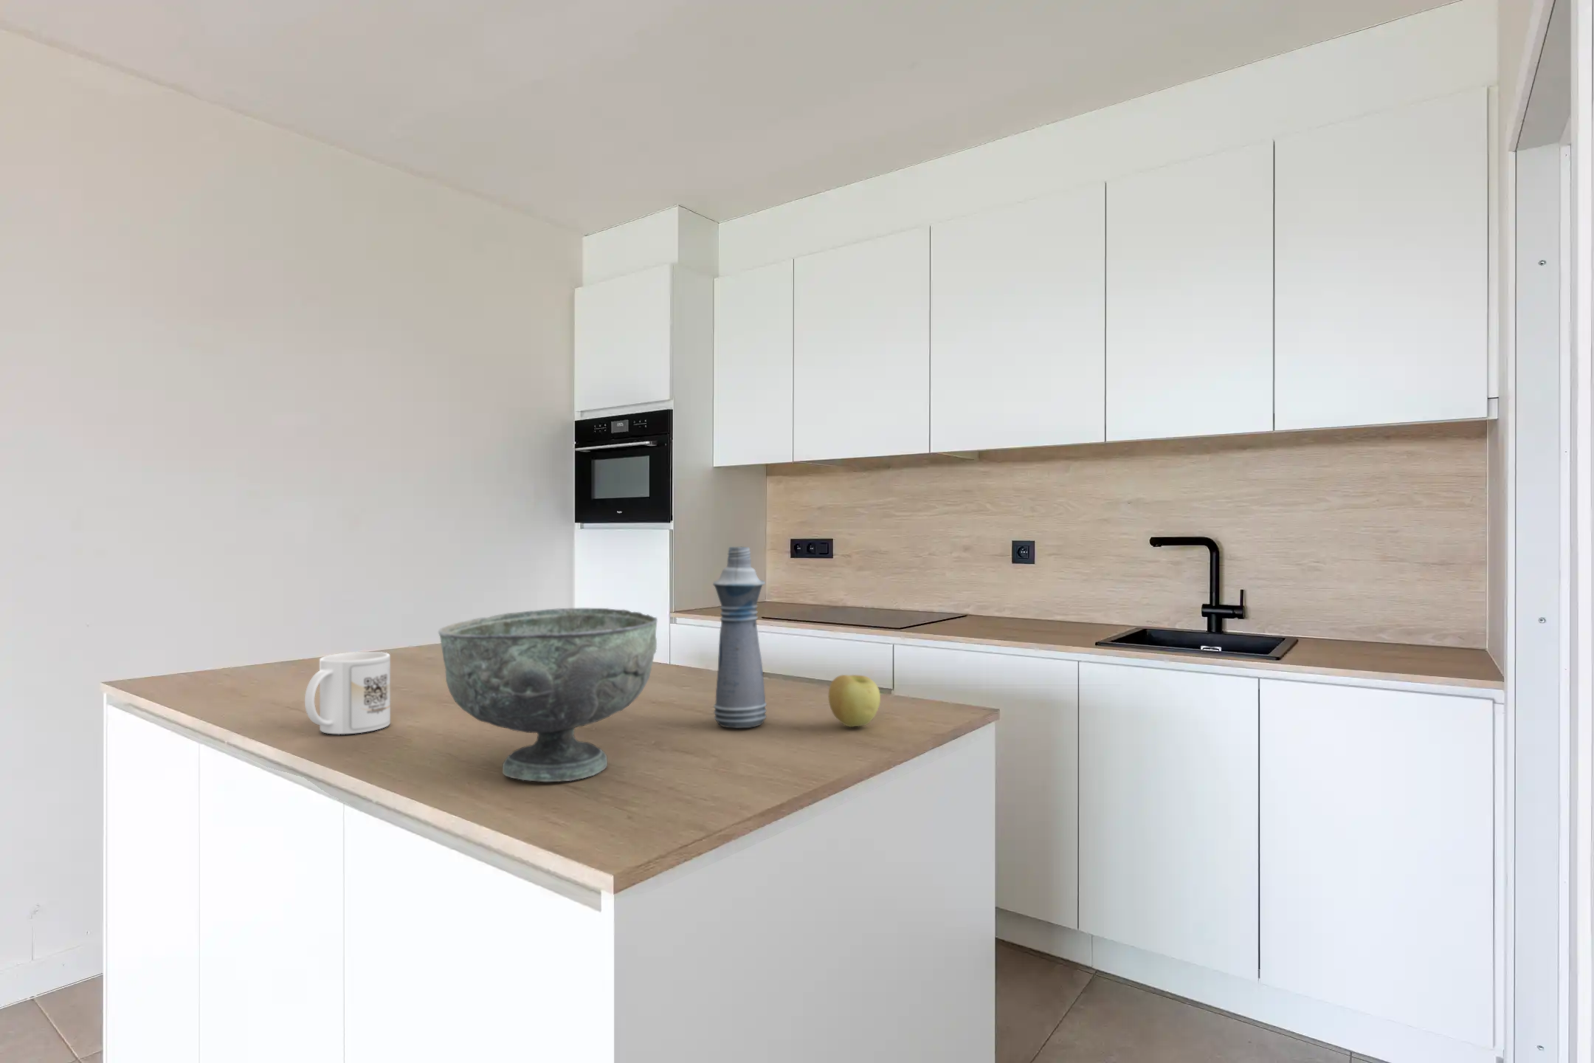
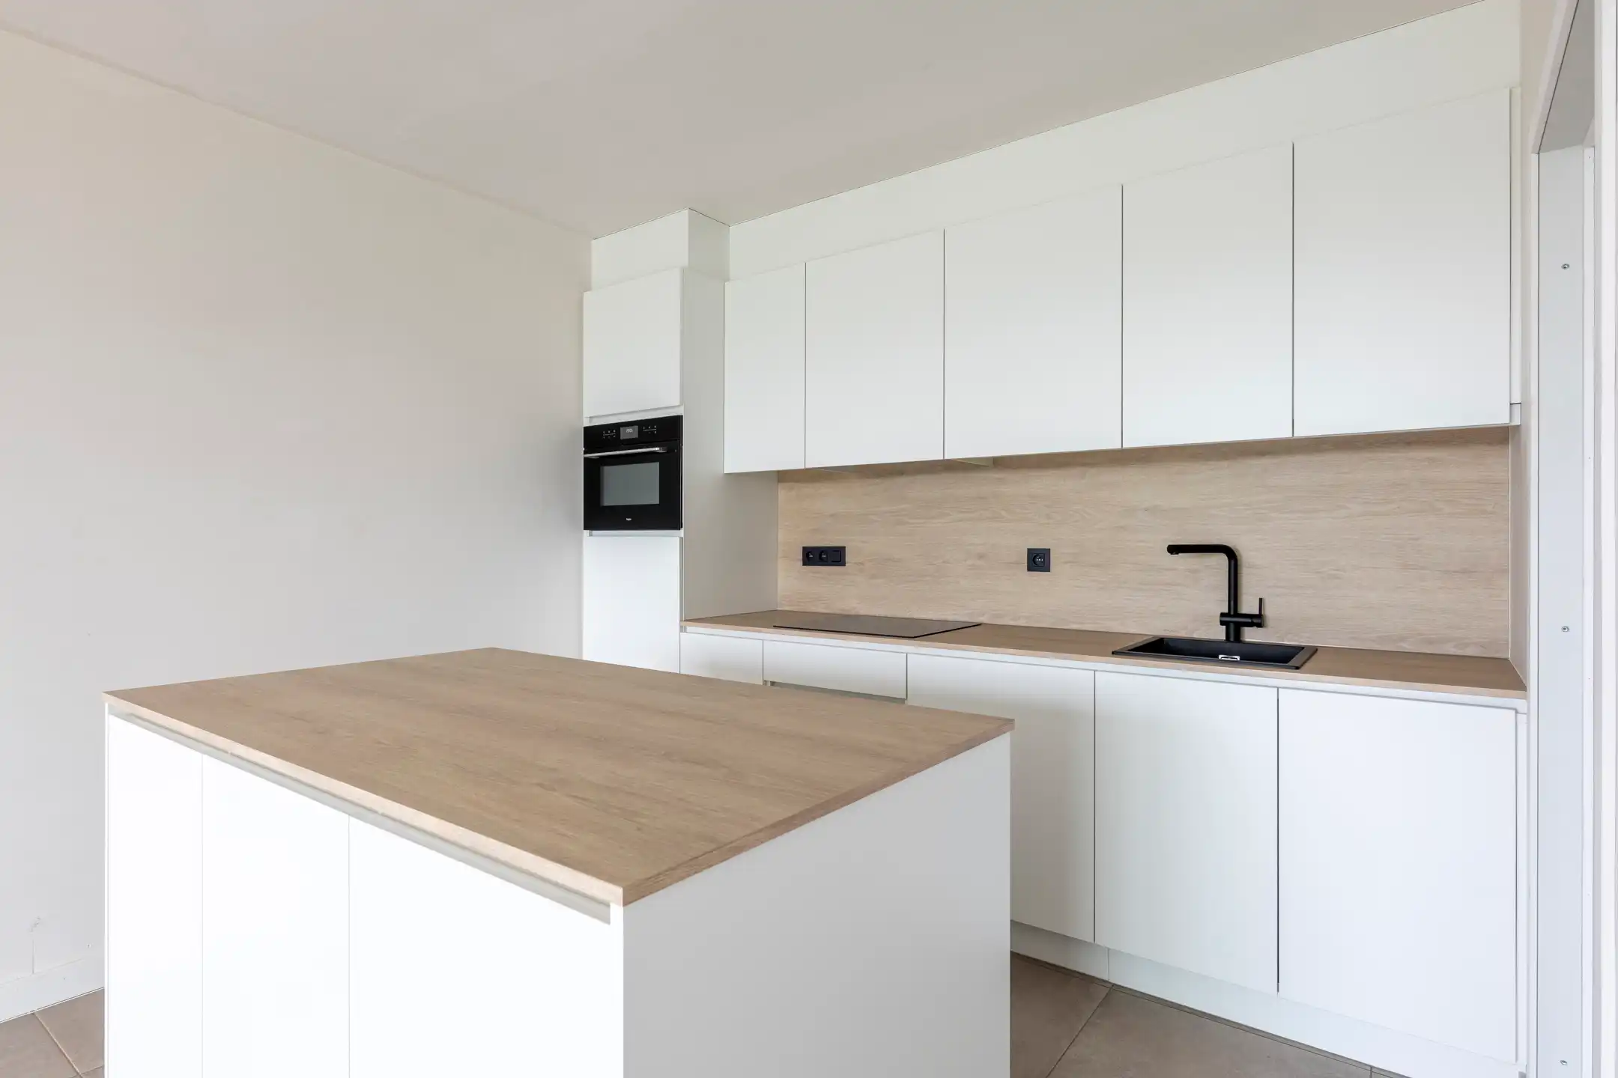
- apple (855, 700)
- mug (348, 693)
- decorative bowl (554, 693)
- bottle (739, 635)
